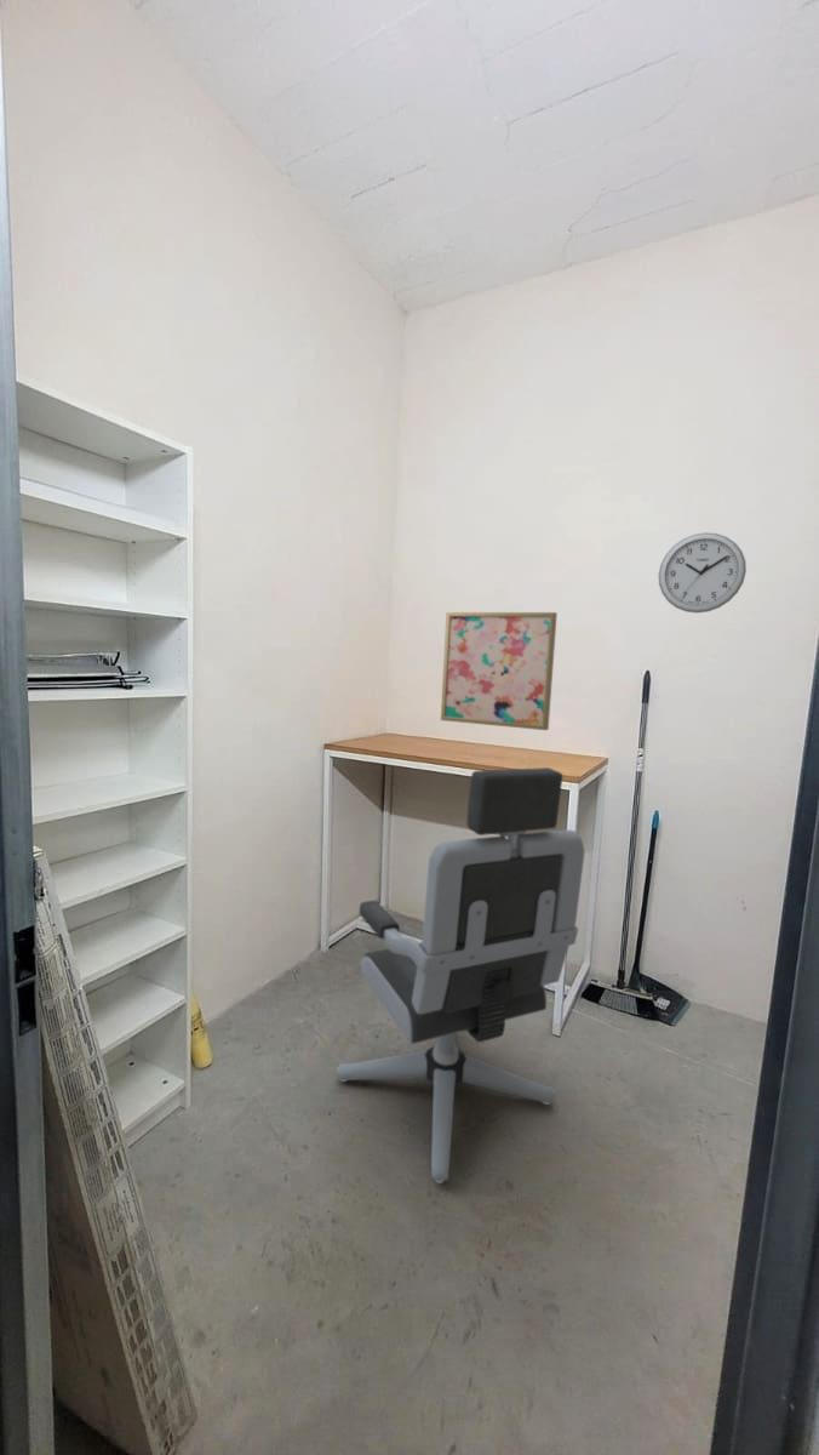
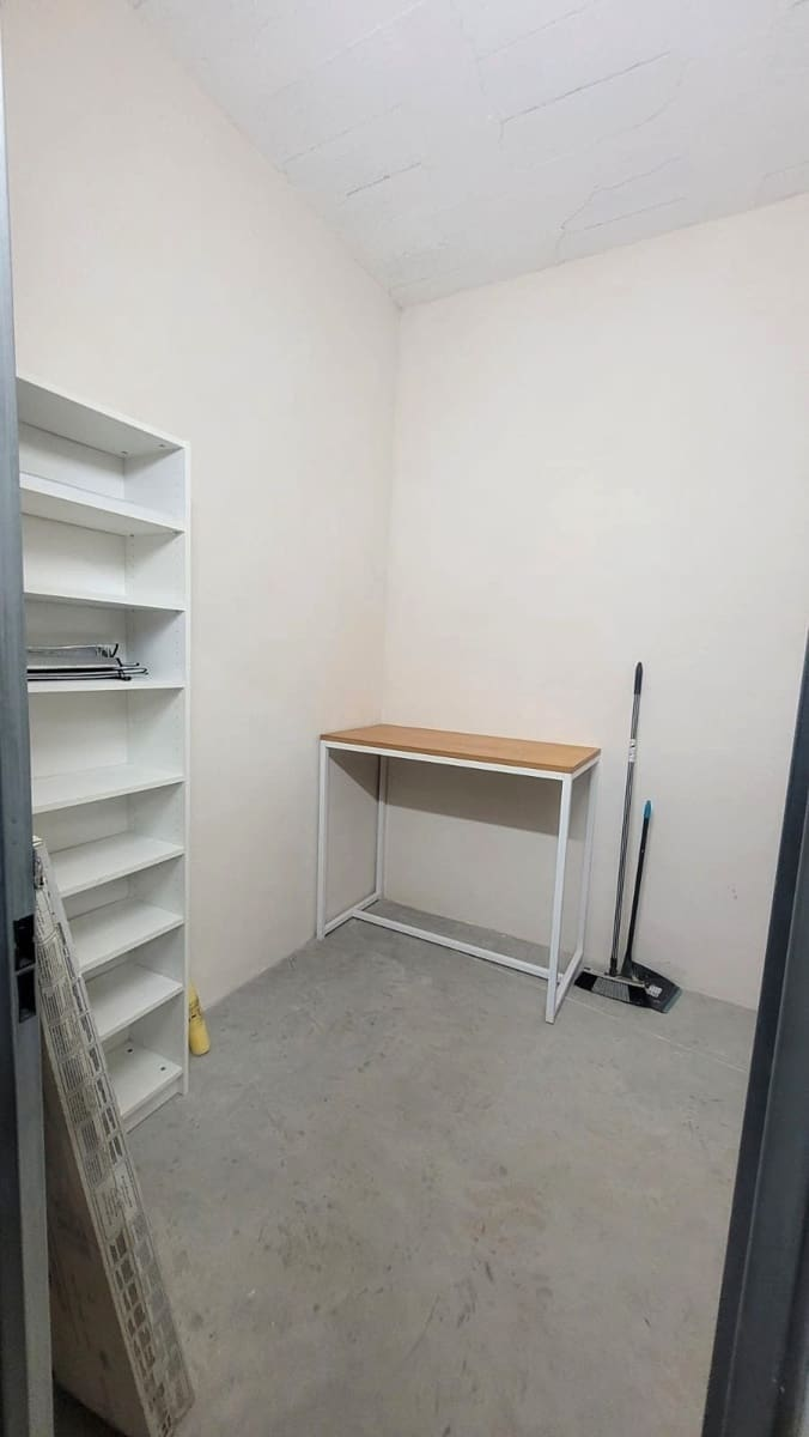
- wall clock (700, 572)
- wall art (496, 669)
- office chair (453, 928)
